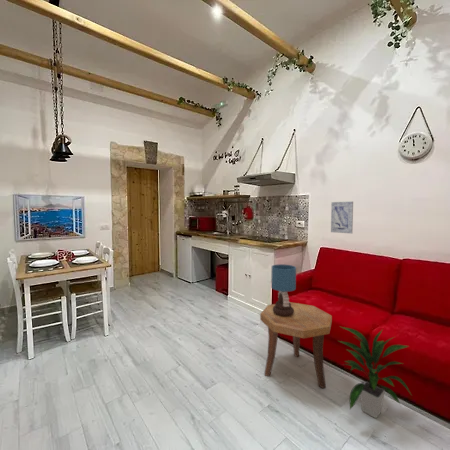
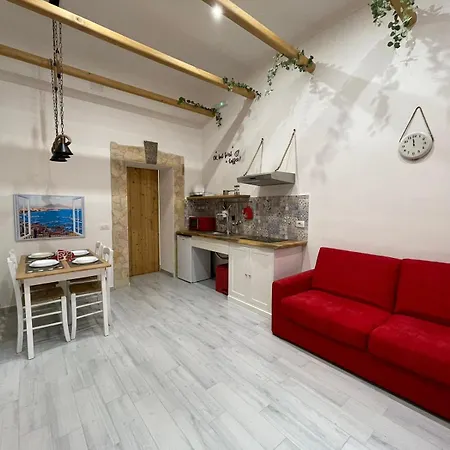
- wall art (341, 217)
- indoor plant (369, 370)
- side table (295, 342)
- table lamp (283, 289)
